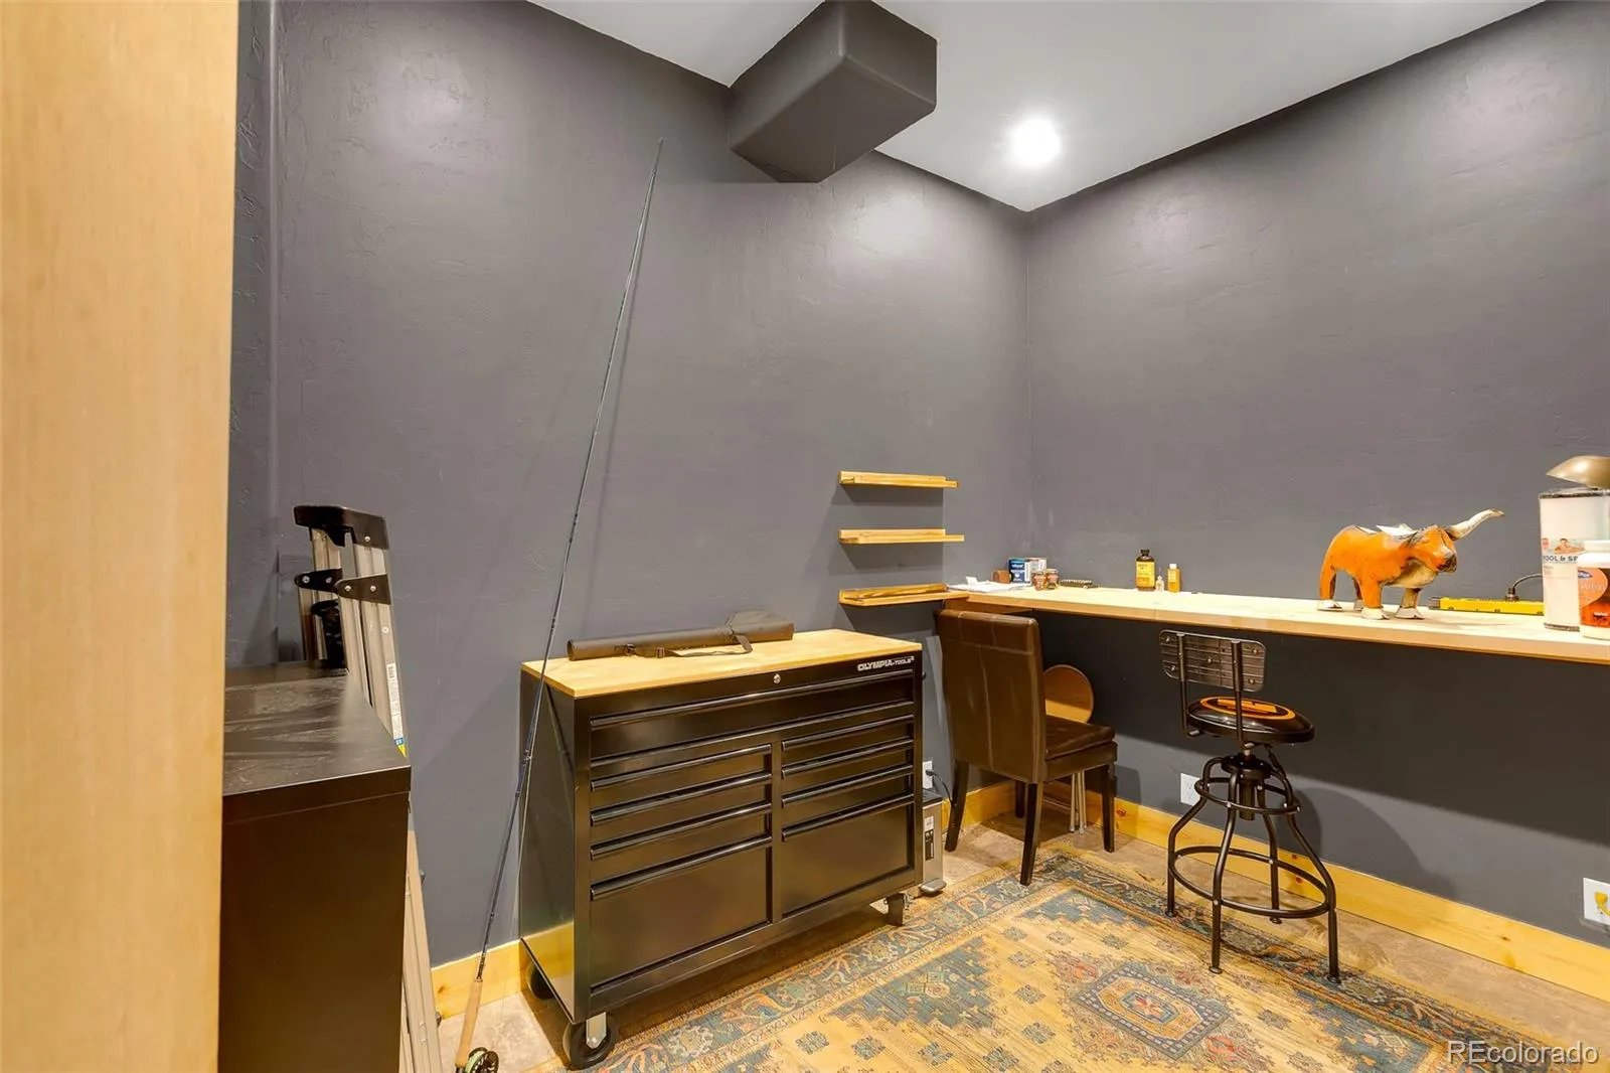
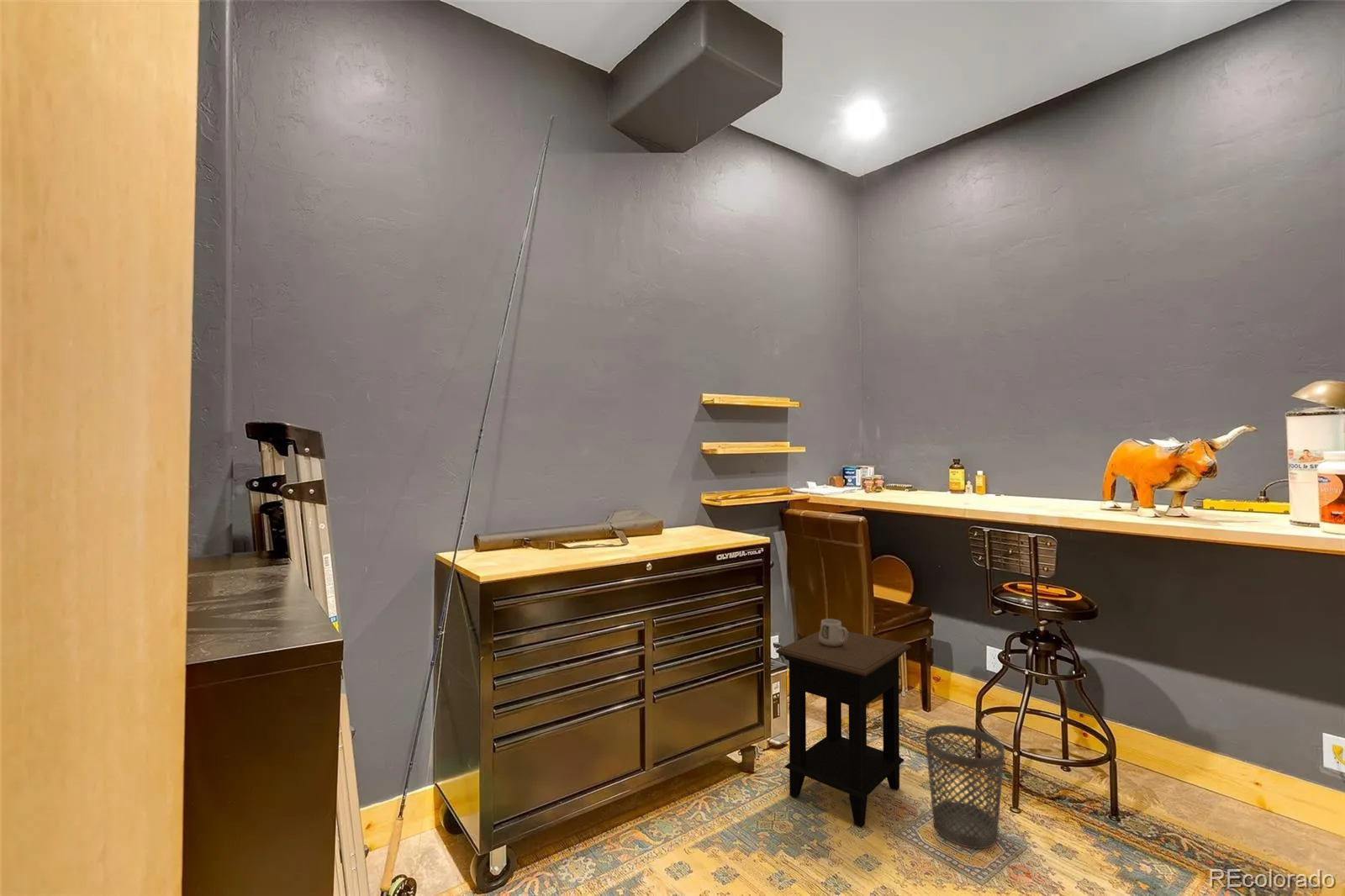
+ wastebasket (963, 785)
+ mug (834, 633)
+ side table (841, 719)
